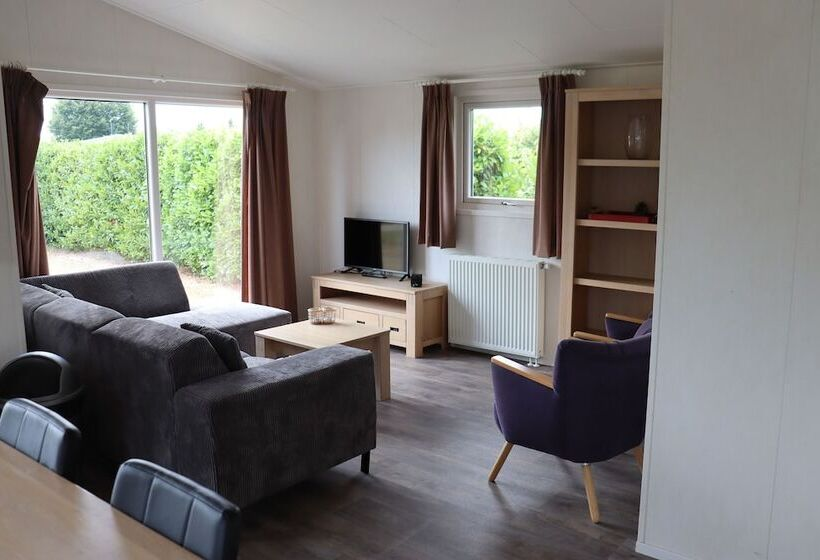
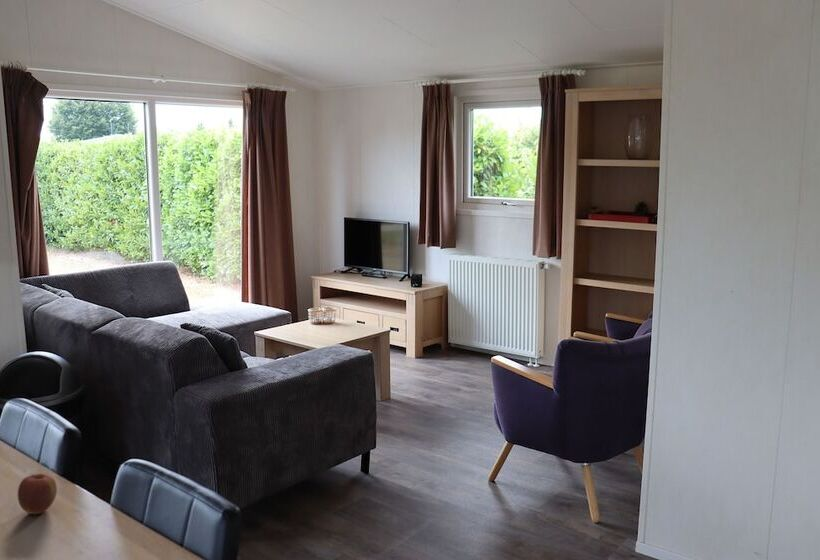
+ apple (37, 491)
